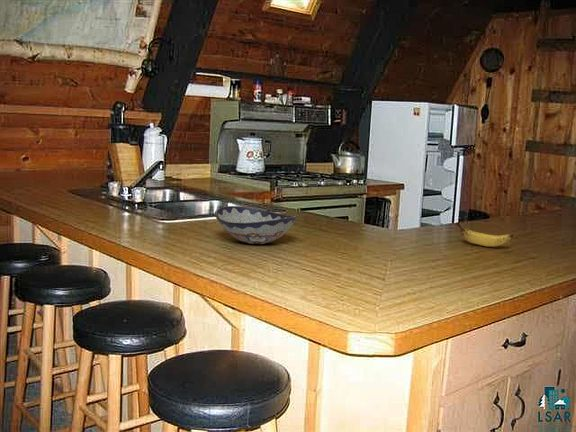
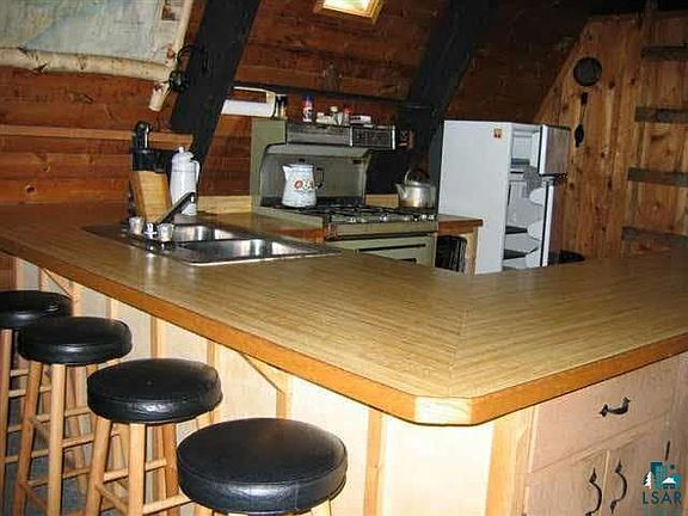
- banana (483, 236)
- decorative bowl (255, 226)
